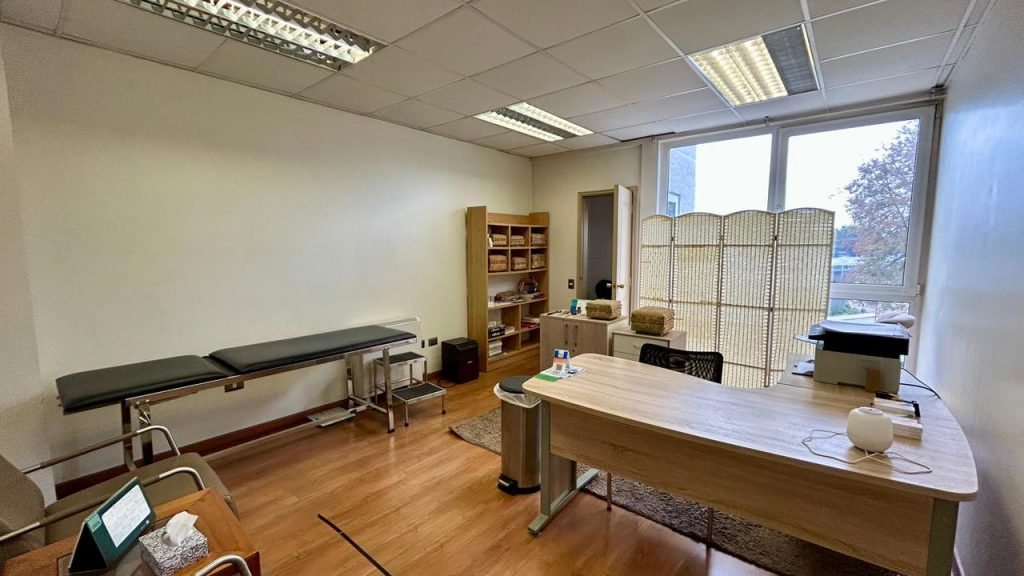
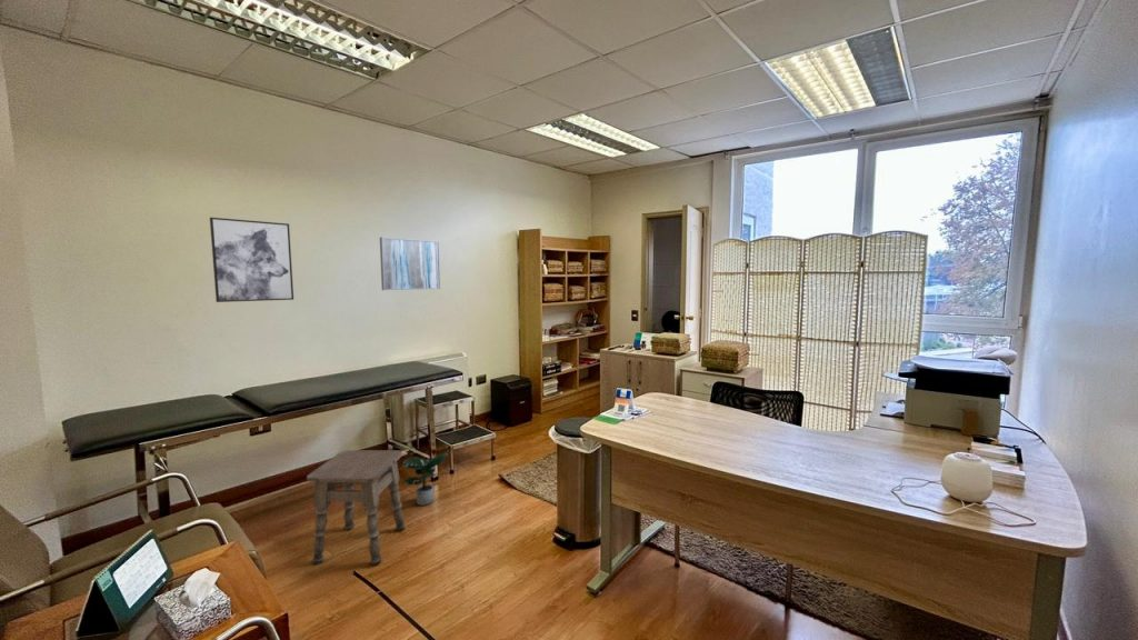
+ wall art (411, 264)
+ wall art (253, 261)
+ side table (362, 503)
+ potted plant (421, 477)
